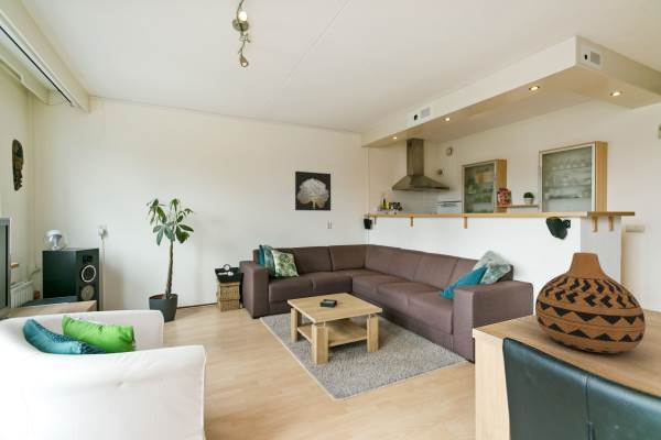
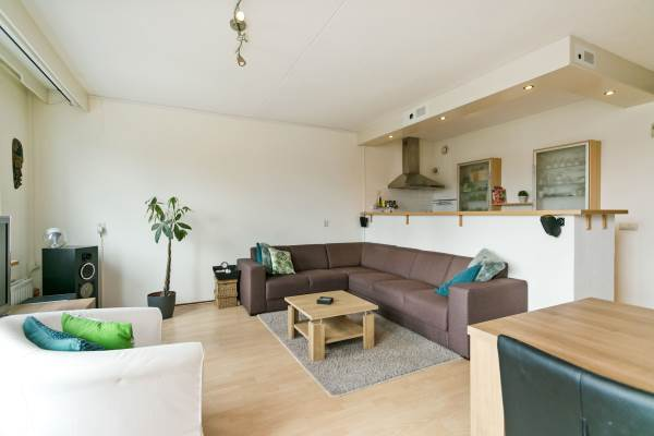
- vase (585, 298)
- wall art (313, 191)
